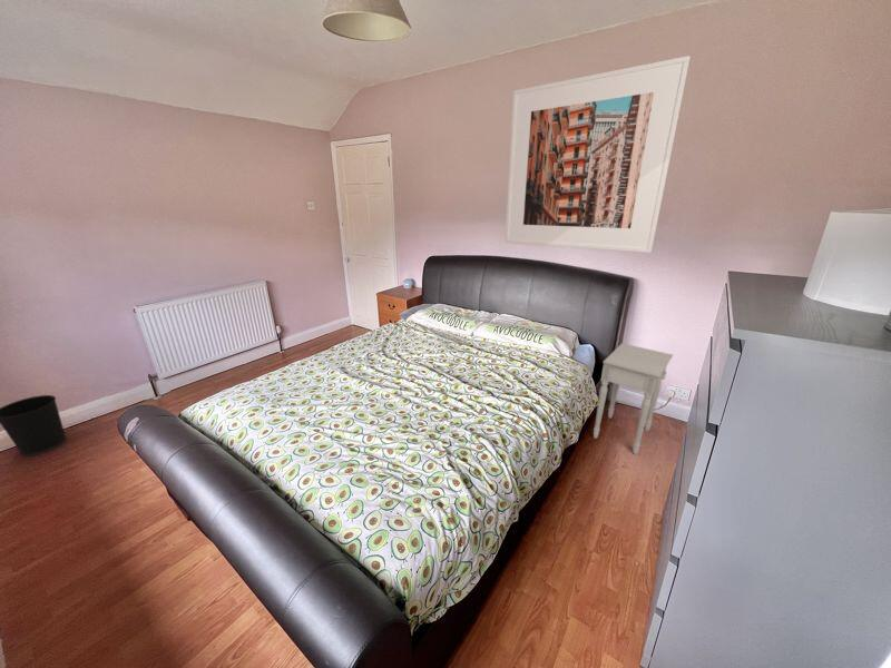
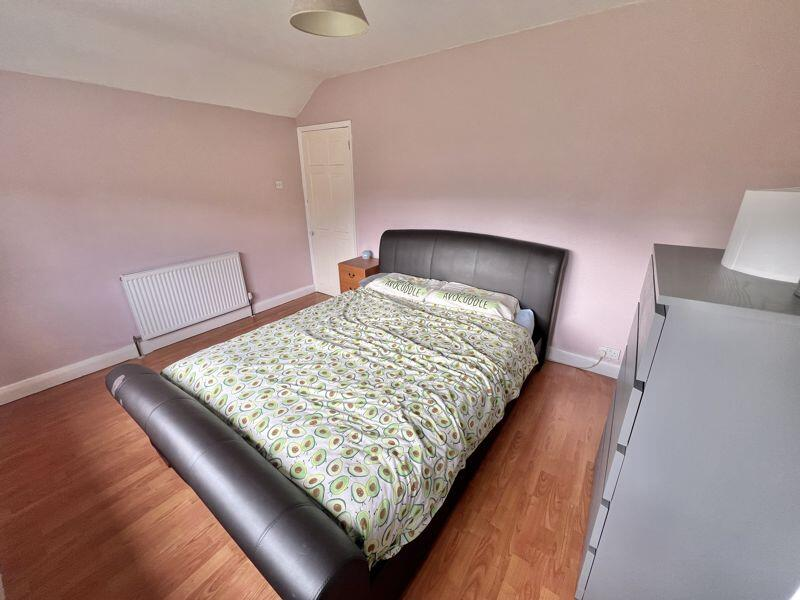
- wastebasket (35, 425)
- nightstand (635, 389)
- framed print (579, 167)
